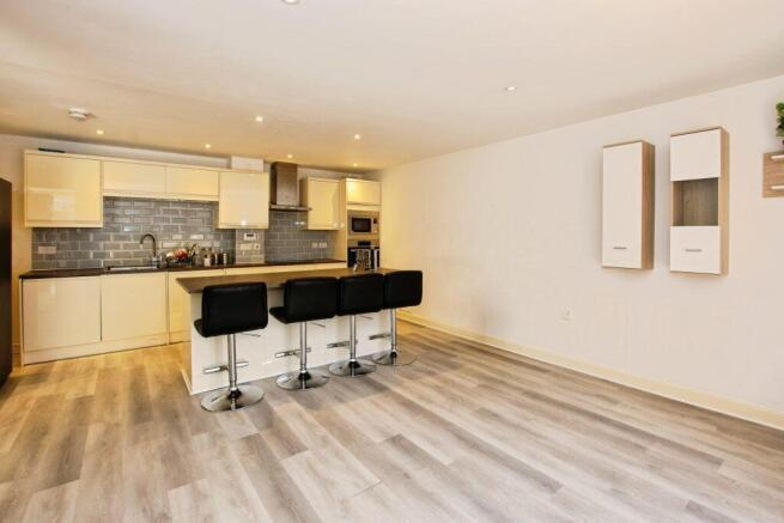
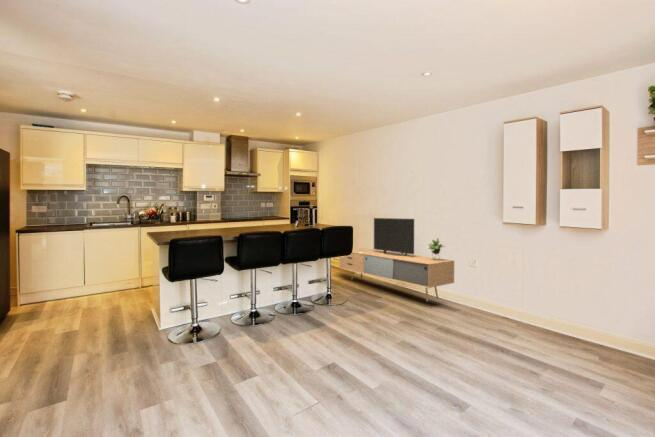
+ media console (390, 253)
